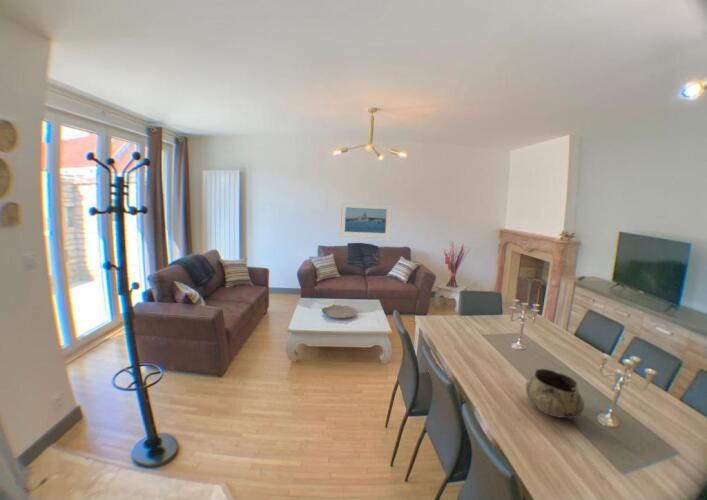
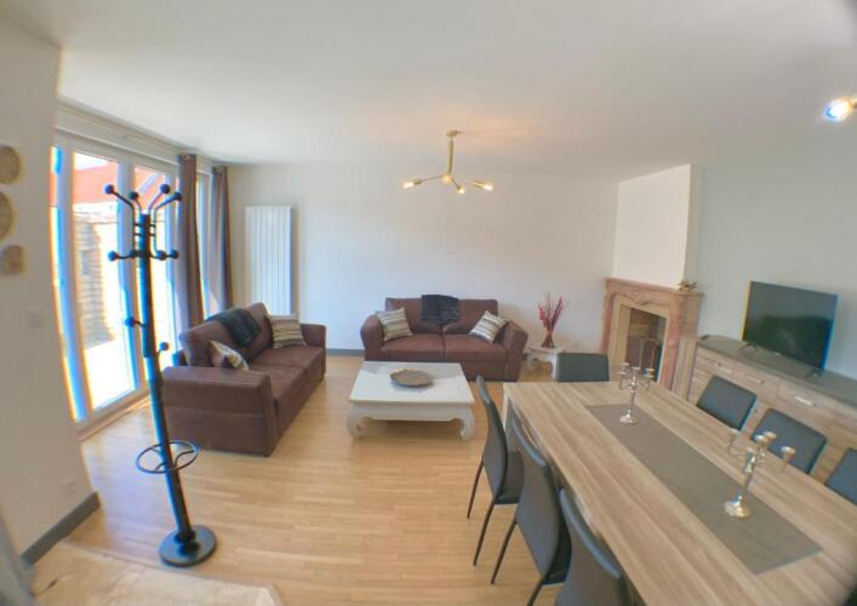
- decorative bowl (553, 394)
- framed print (365, 220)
